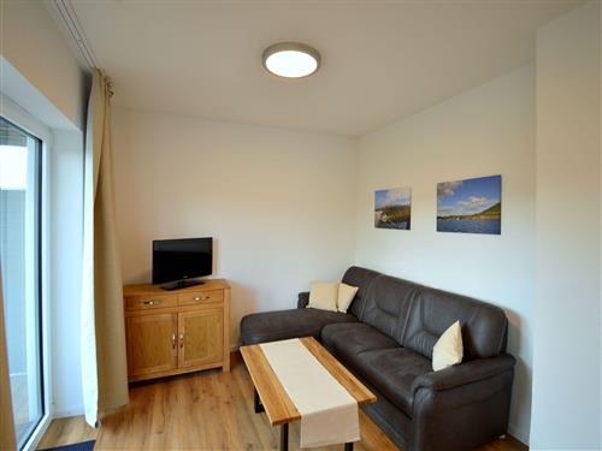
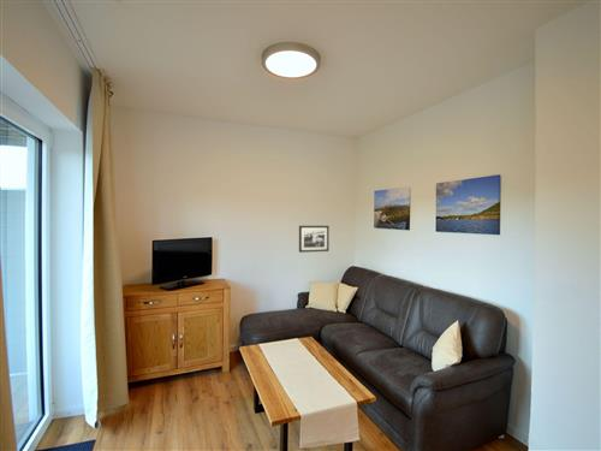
+ picture frame (314, 238)
